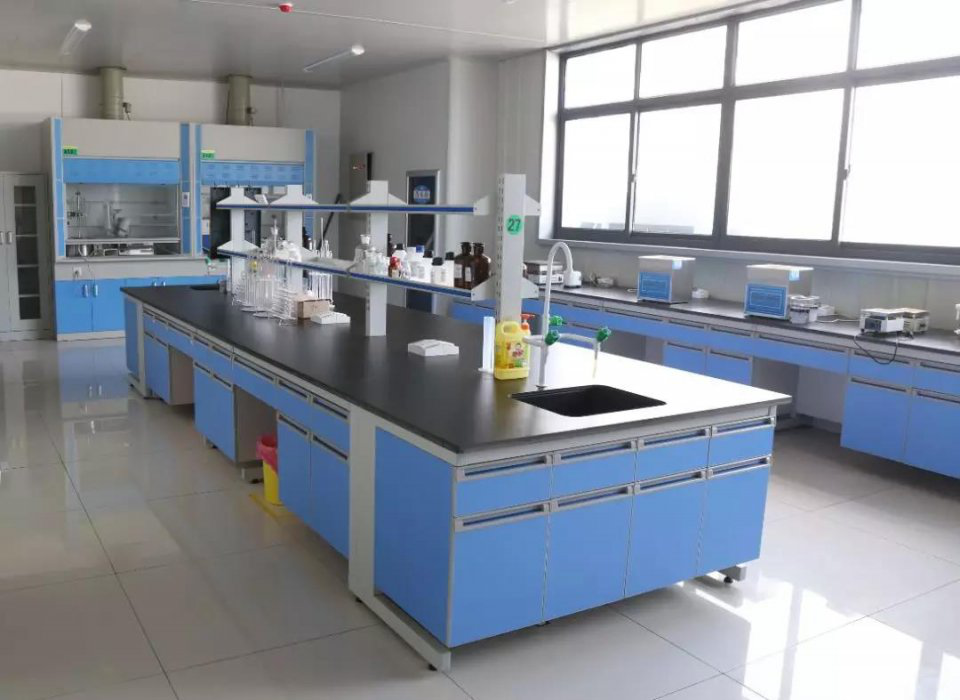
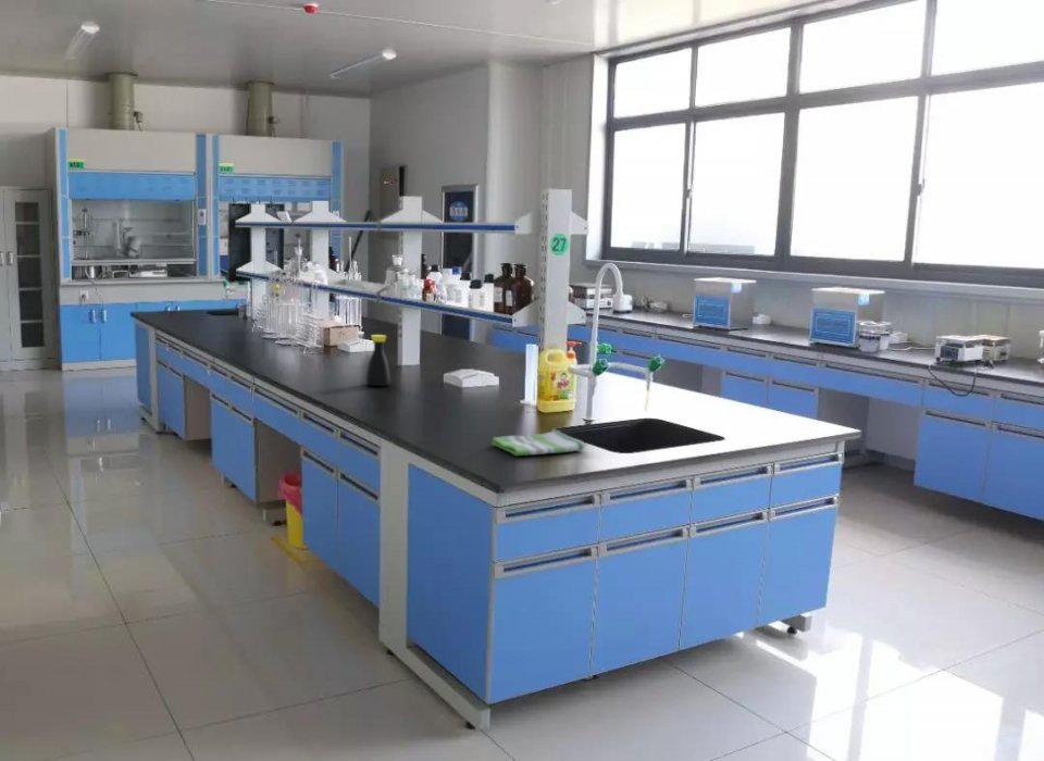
+ dish towel (537, 442)
+ bottle (377, 360)
